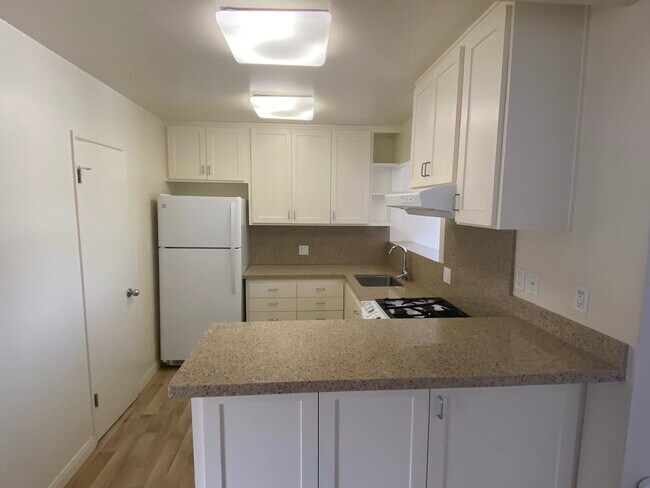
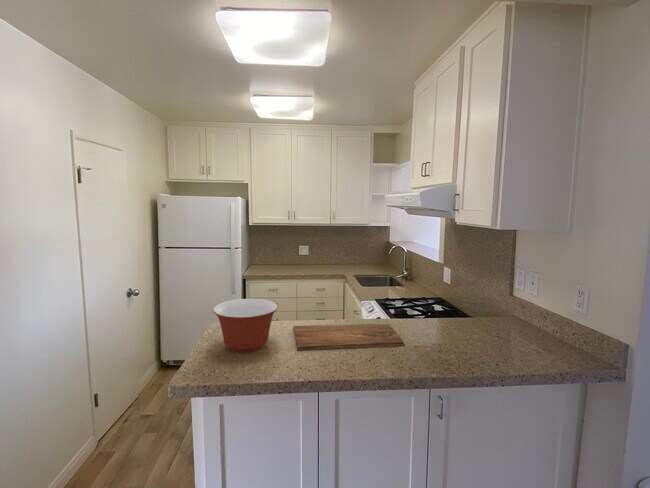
+ cutting board (346, 335)
+ mixing bowl (246, 326)
